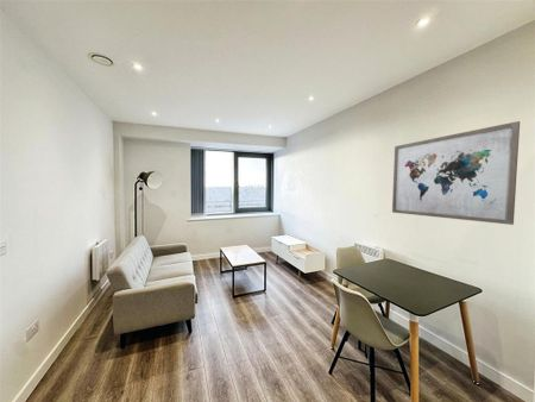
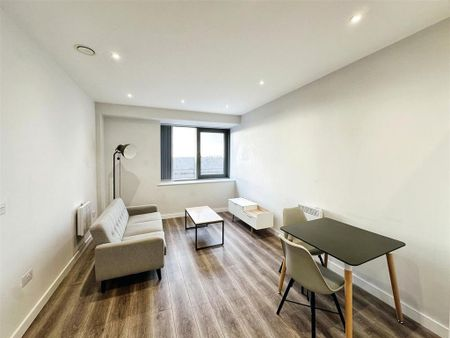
- wall art (441, 177)
